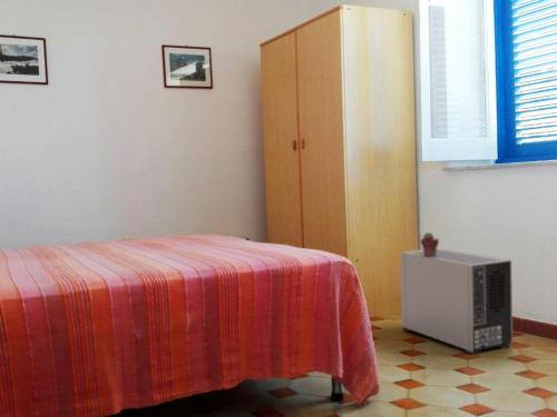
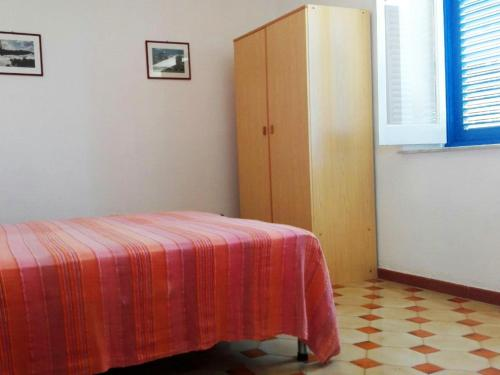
- air purifier (451, 297)
- potted succulent (429, 244)
